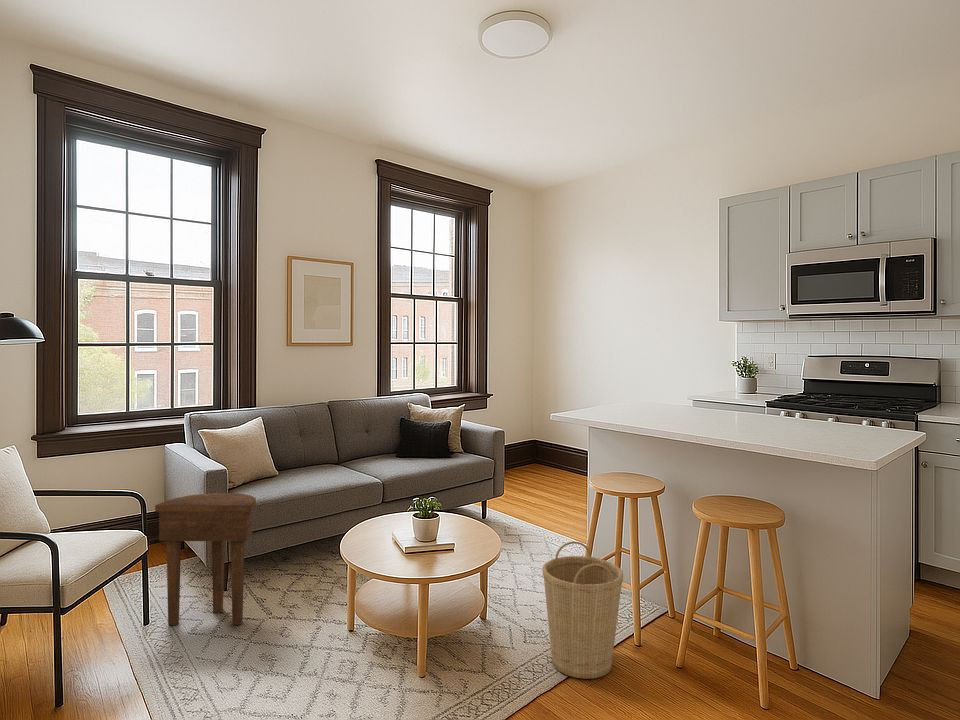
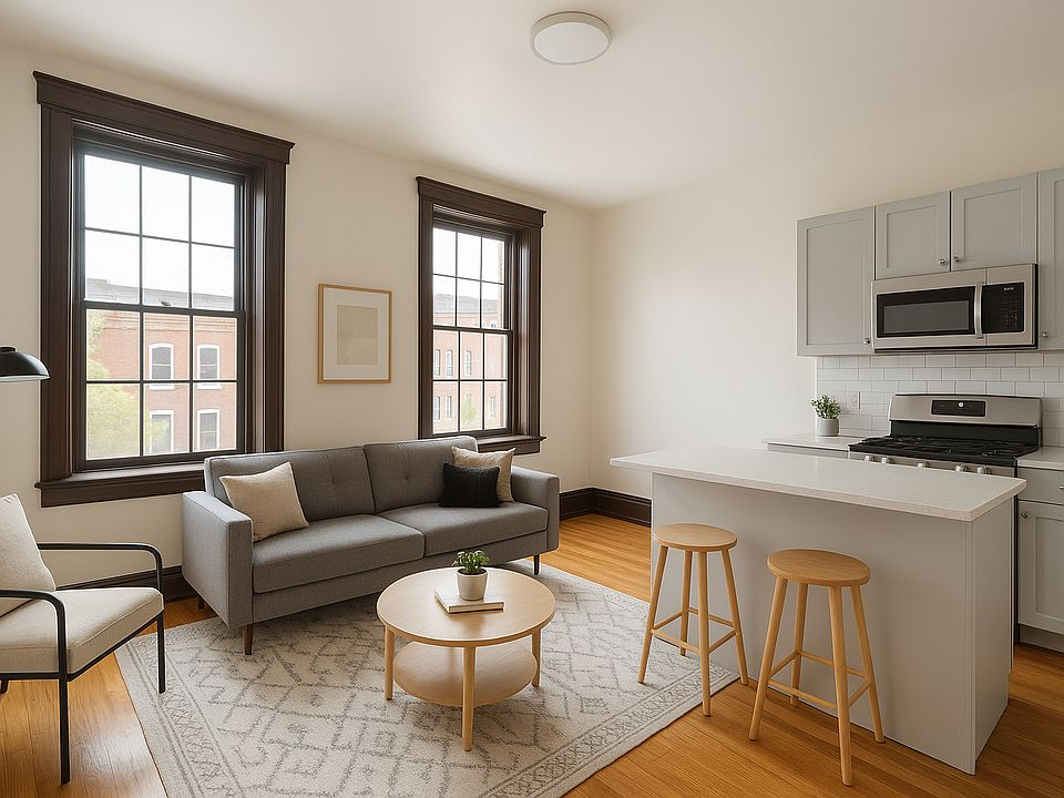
- basket (582, 606)
- side table (212, 561)
